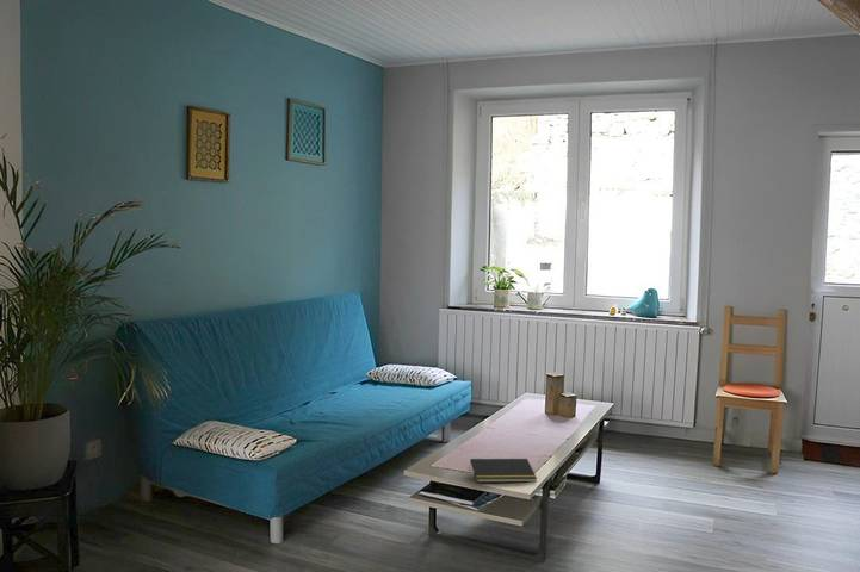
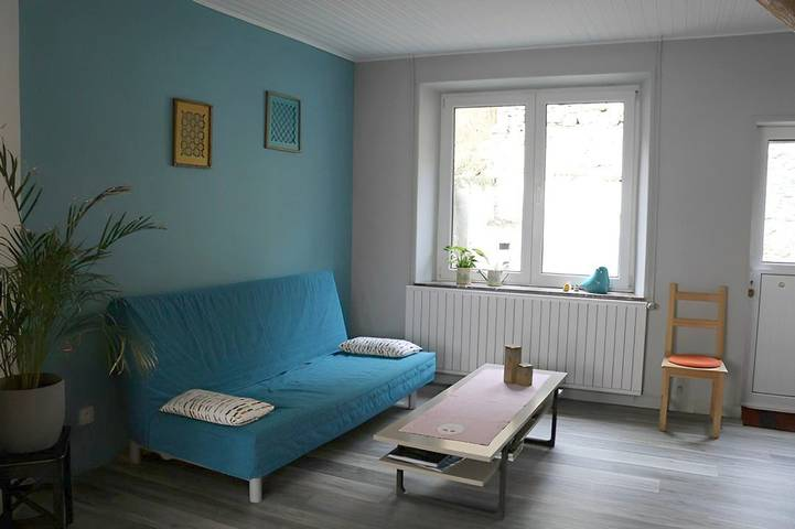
- notepad (502, 470)
